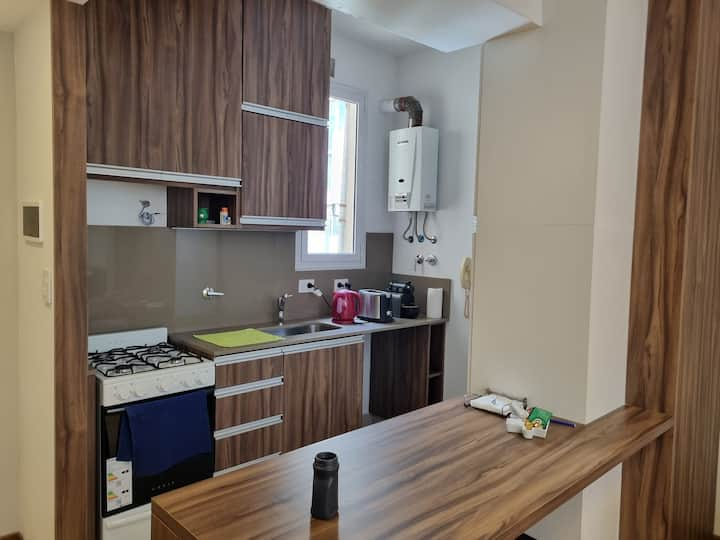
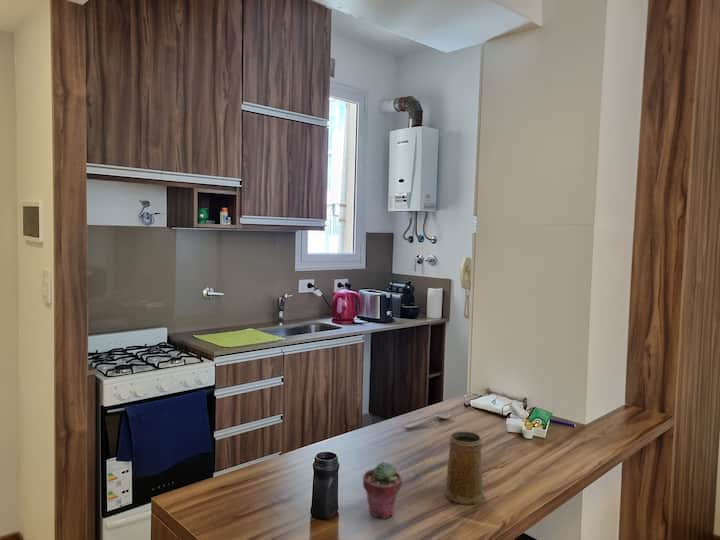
+ potted succulent (382, 486)
+ mug (463, 464)
+ spoon (428, 418)
